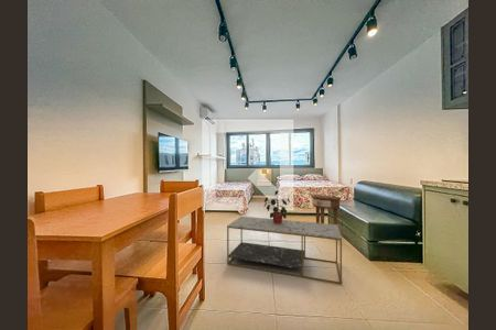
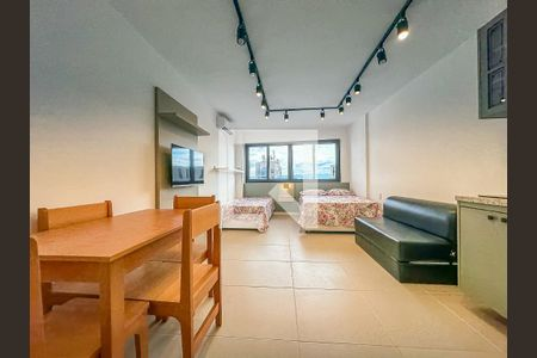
- potted plant (277, 206)
- side table (323, 213)
- coffee table (282, 248)
